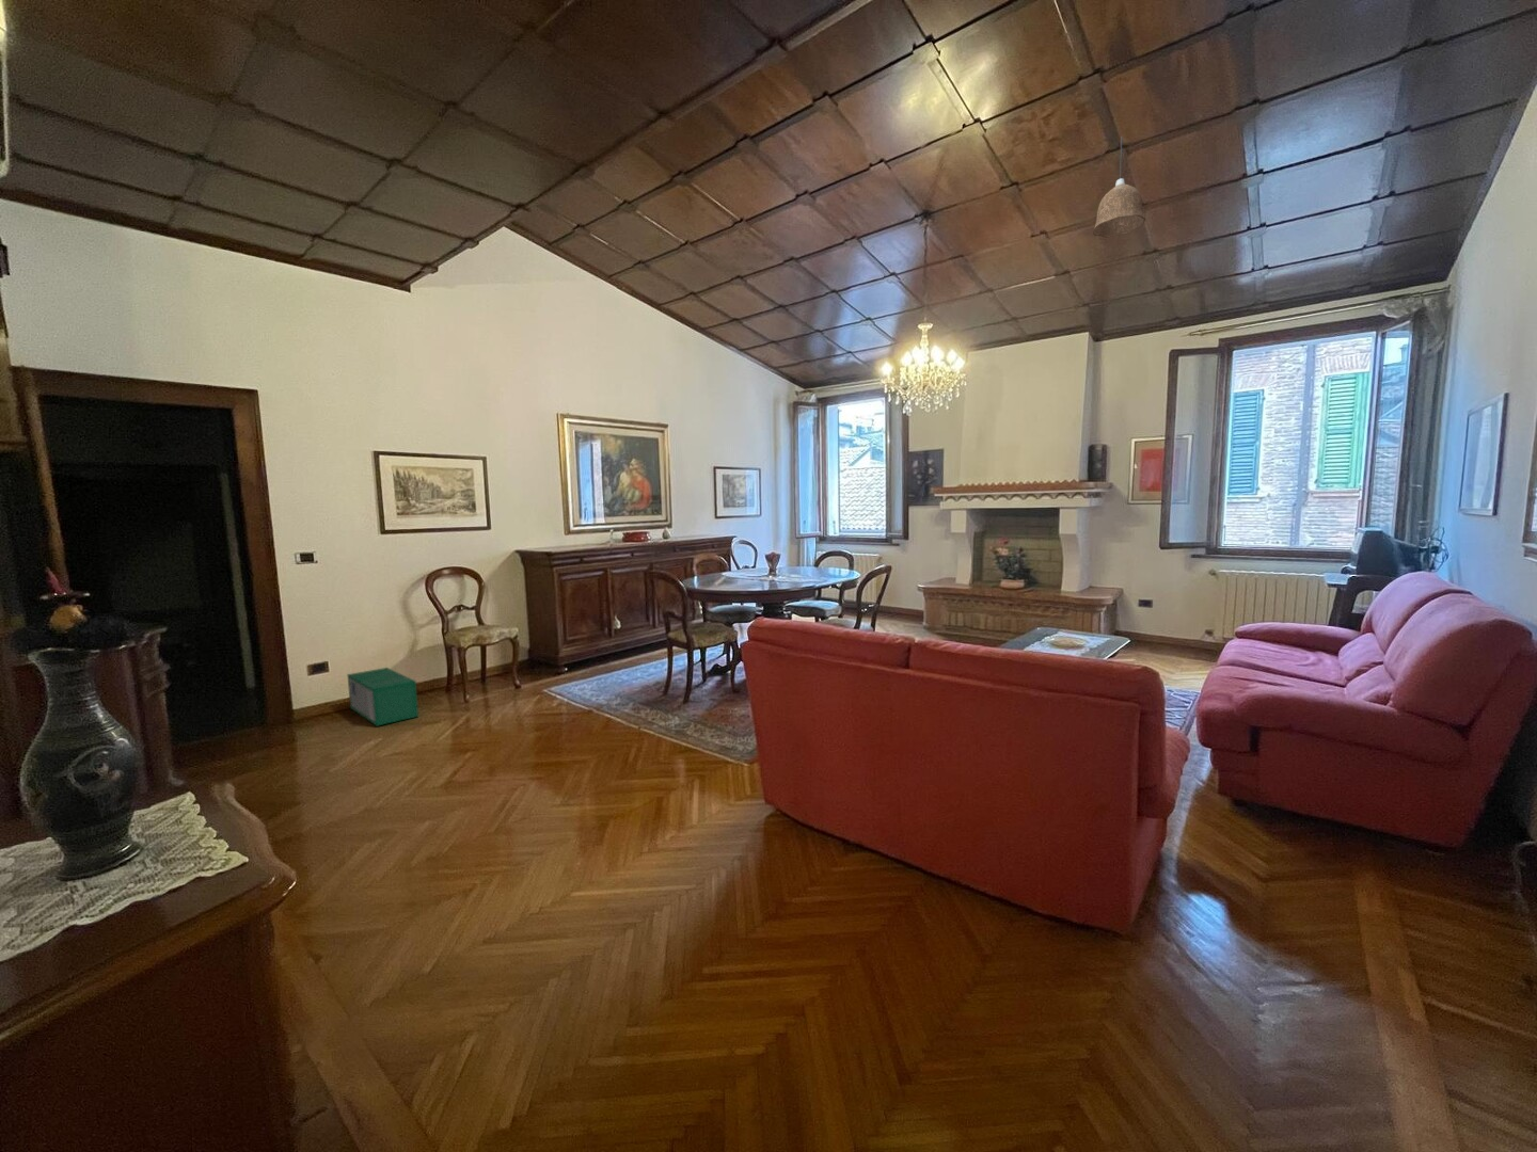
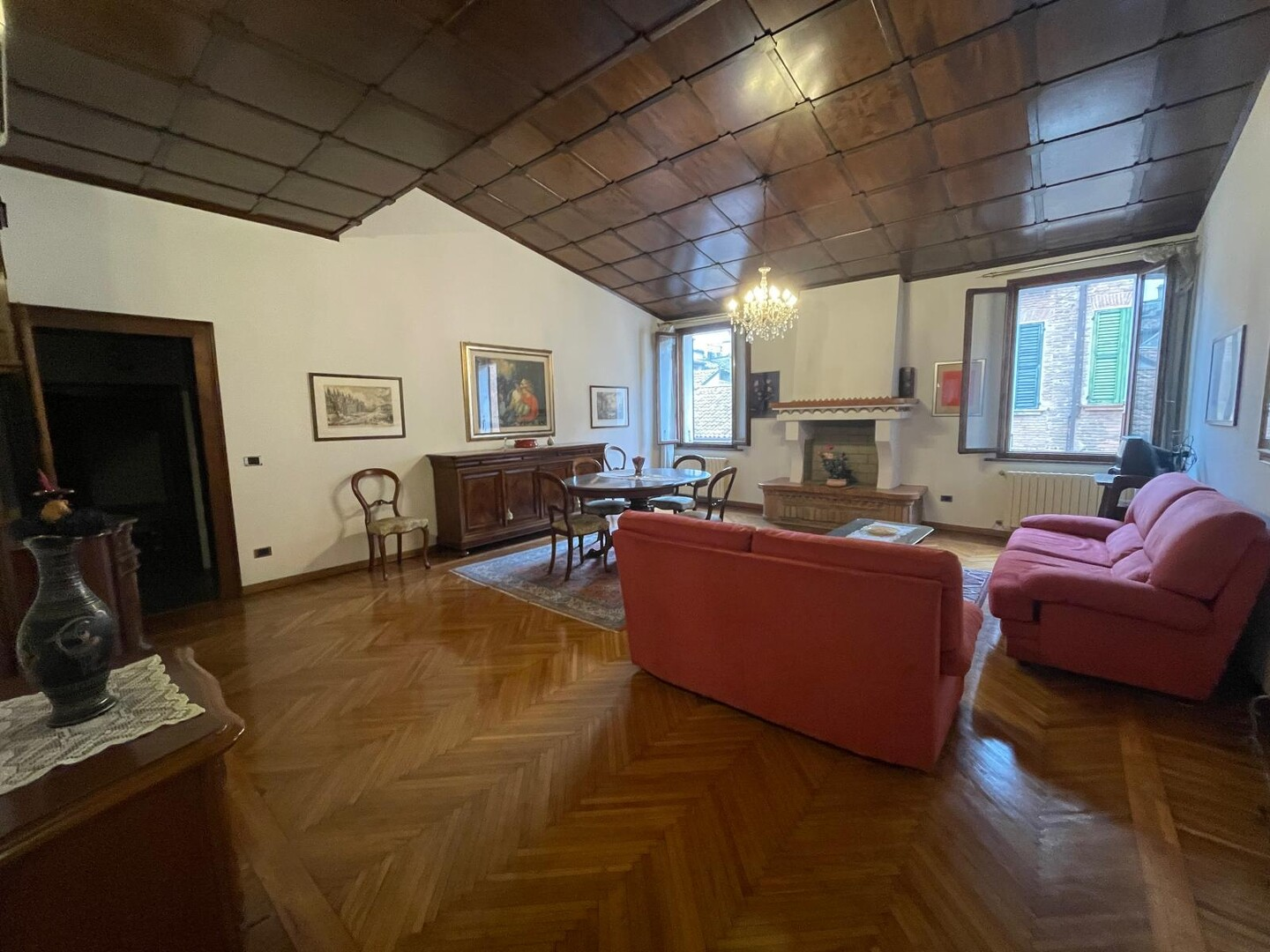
- storage bin (381, 695)
- pendant lamp (1119, 182)
